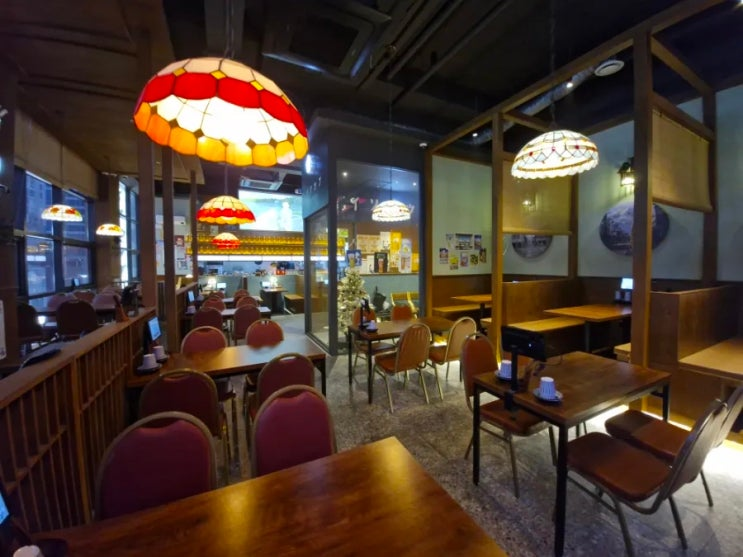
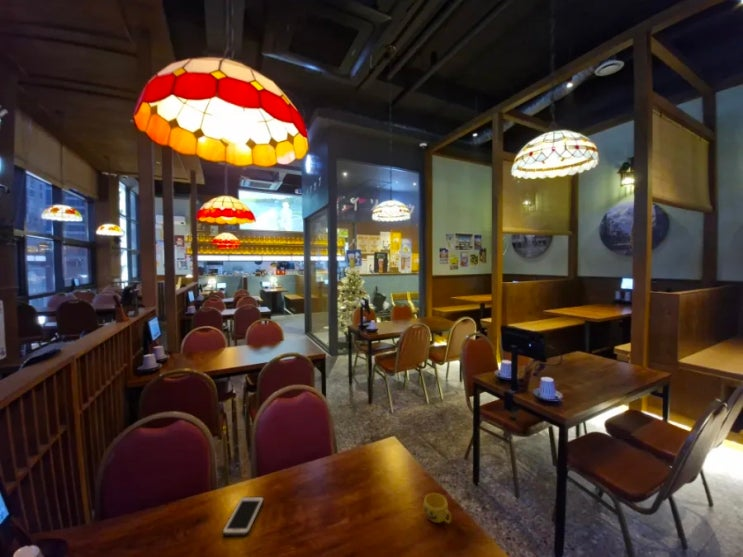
+ cell phone (244, 514)
+ cup (438, 510)
